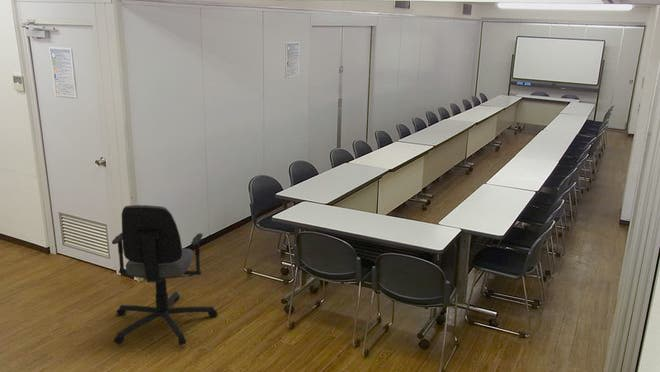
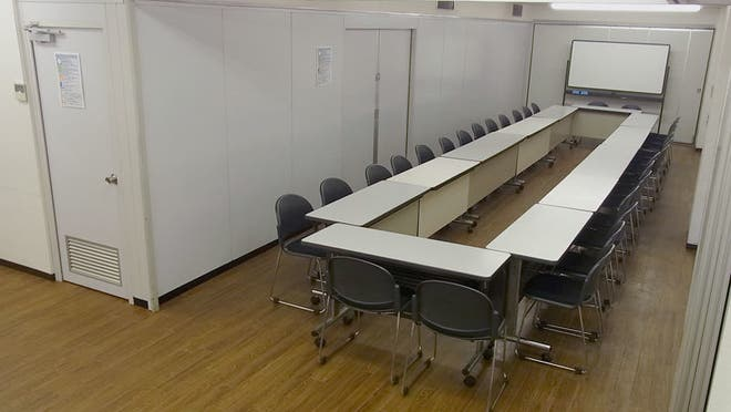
- office chair (160, 258)
